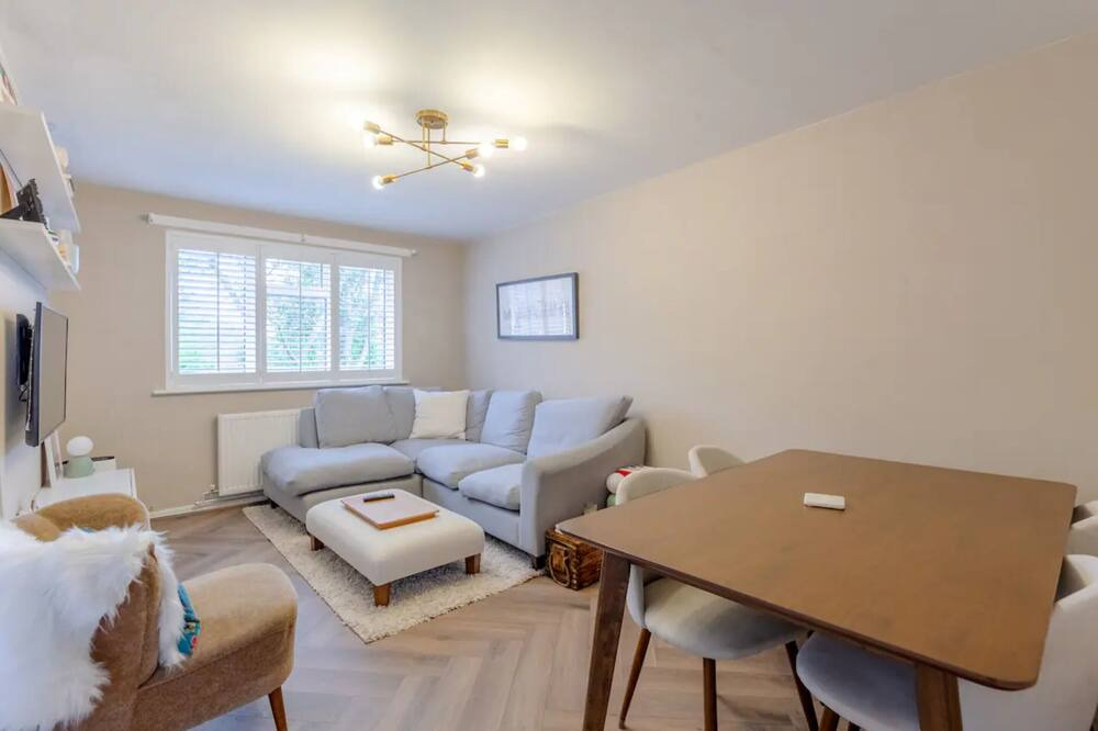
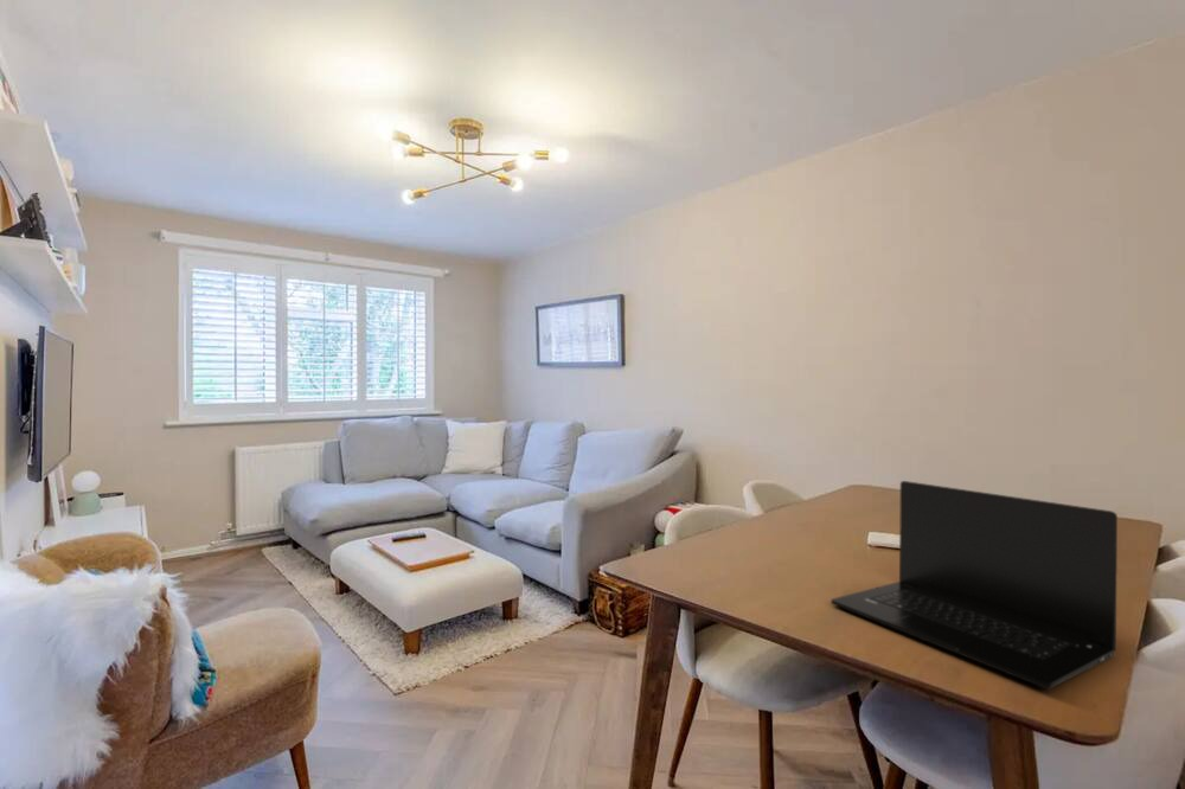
+ laptop (957, 563)
